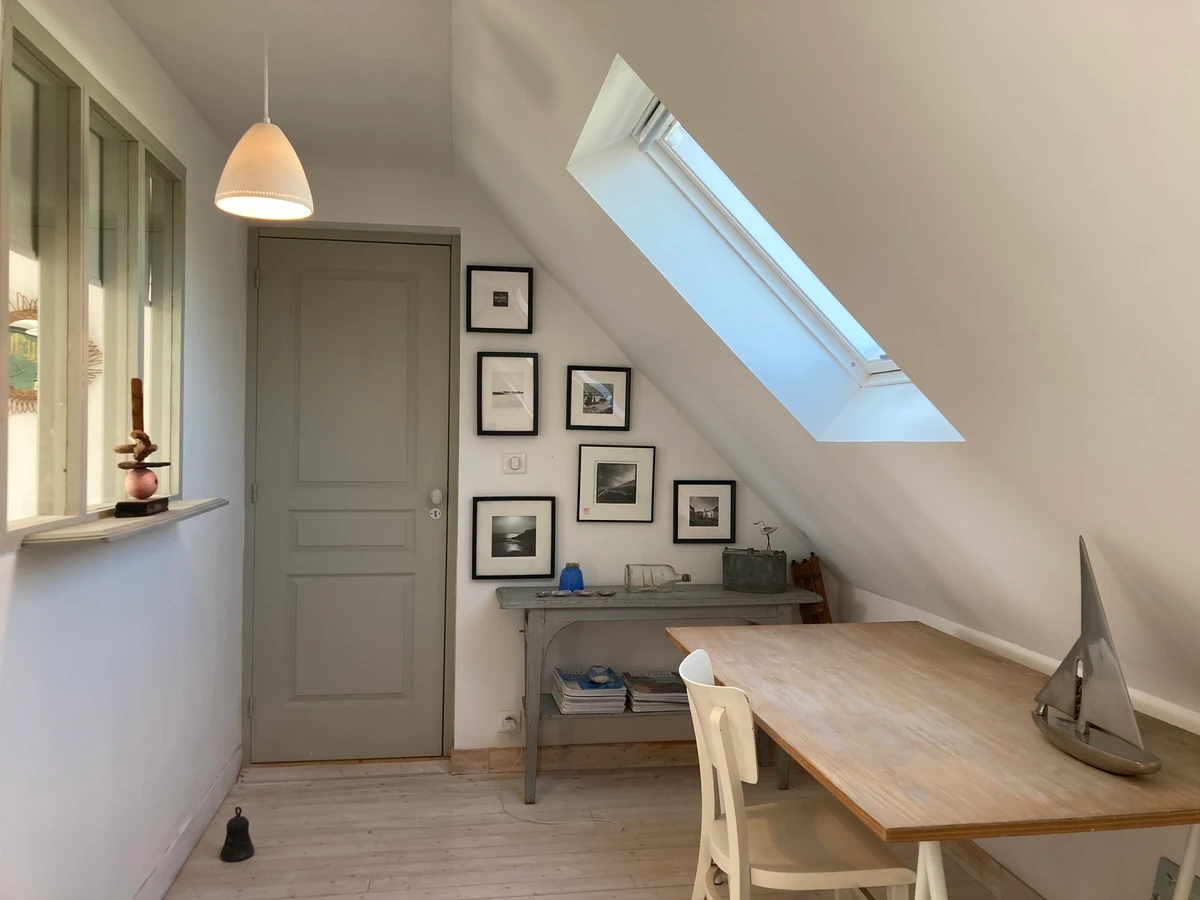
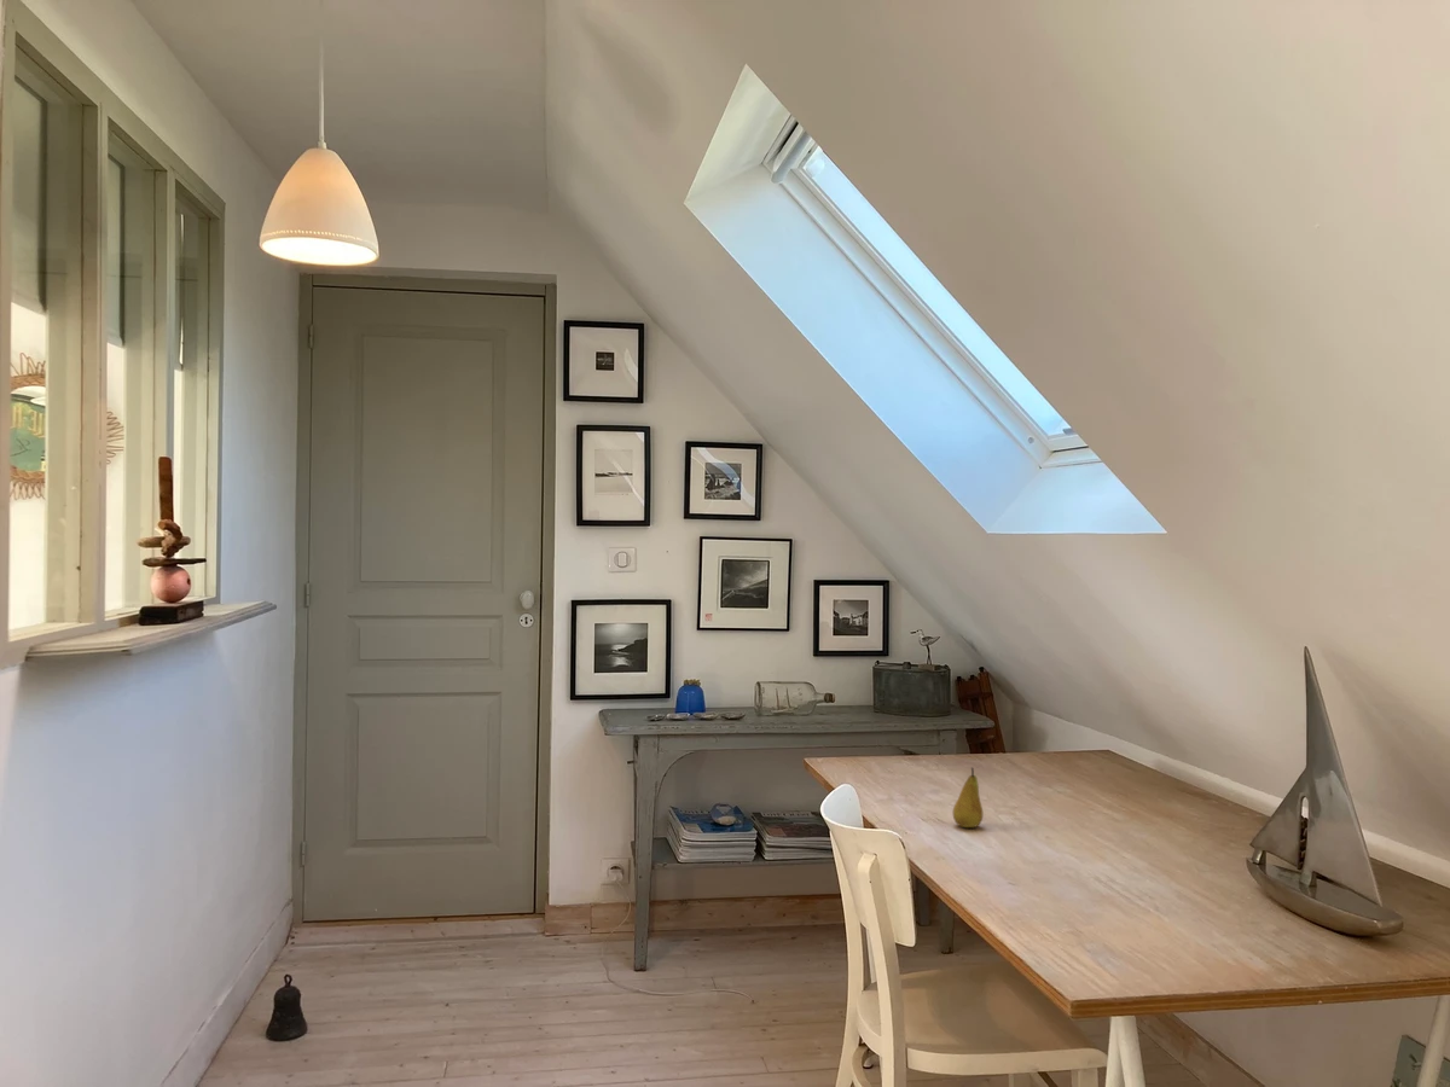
+ fruit (968, 796)
